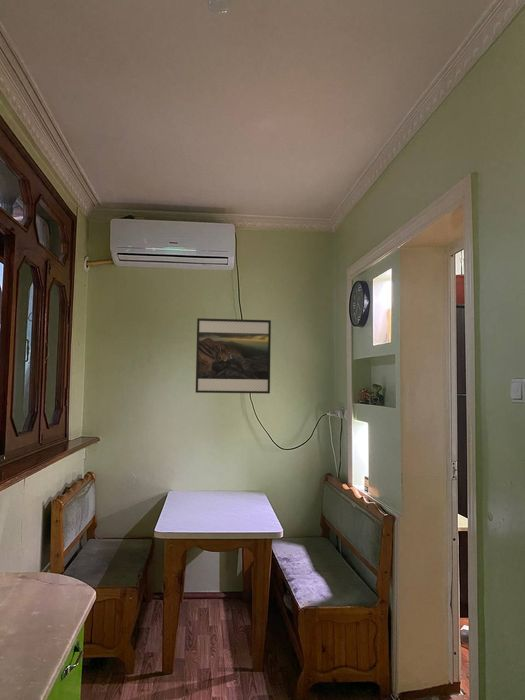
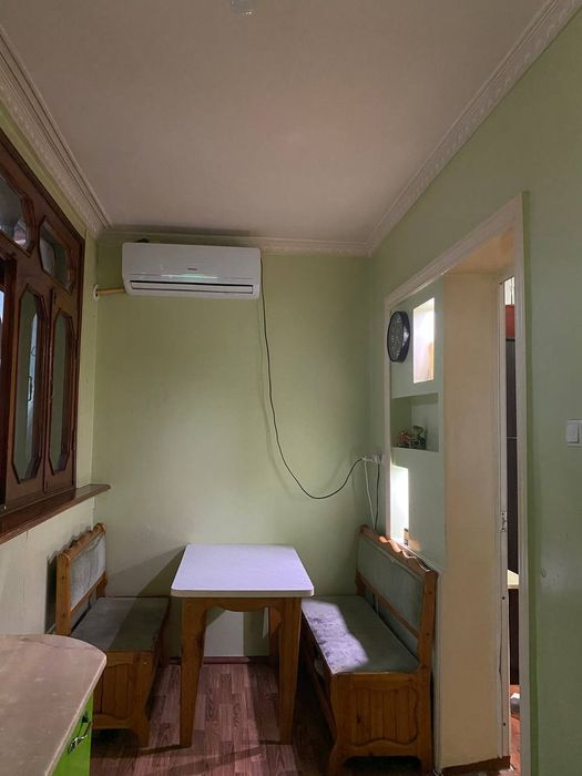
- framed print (233, 356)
